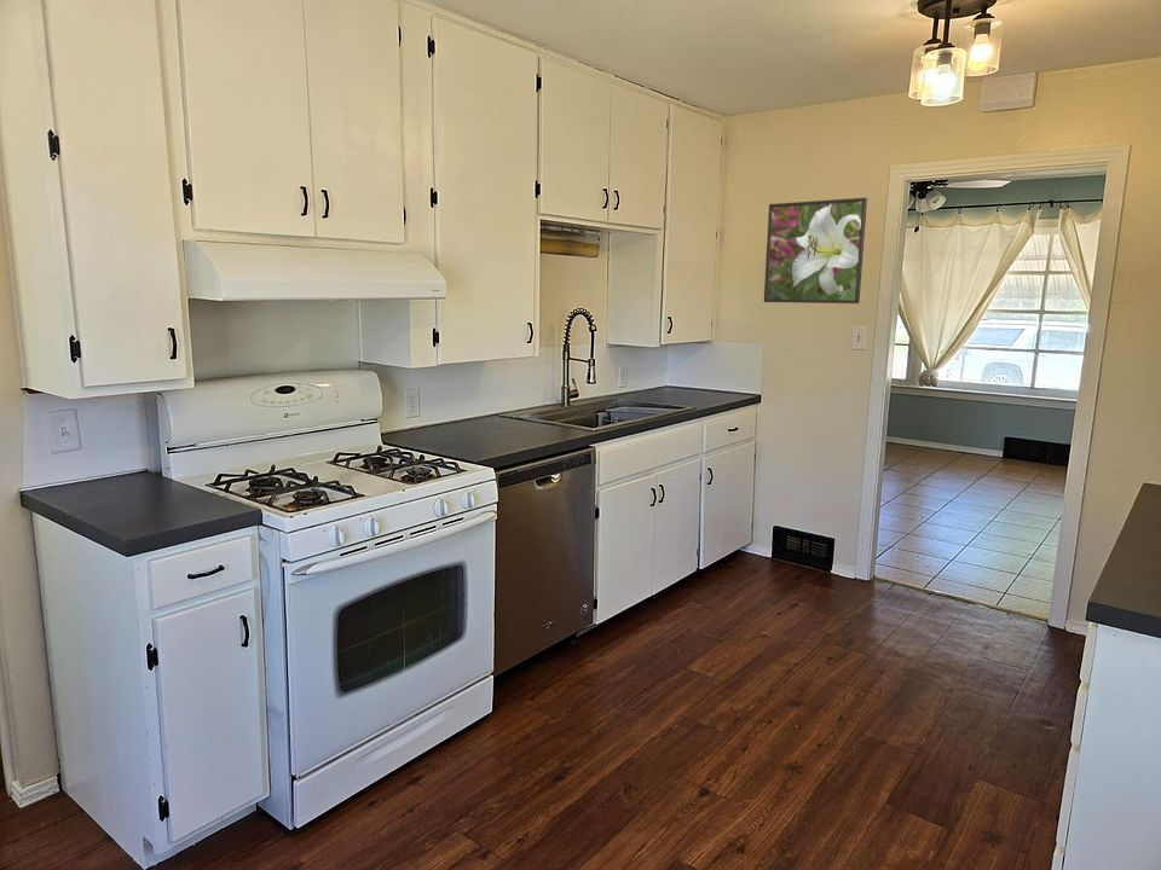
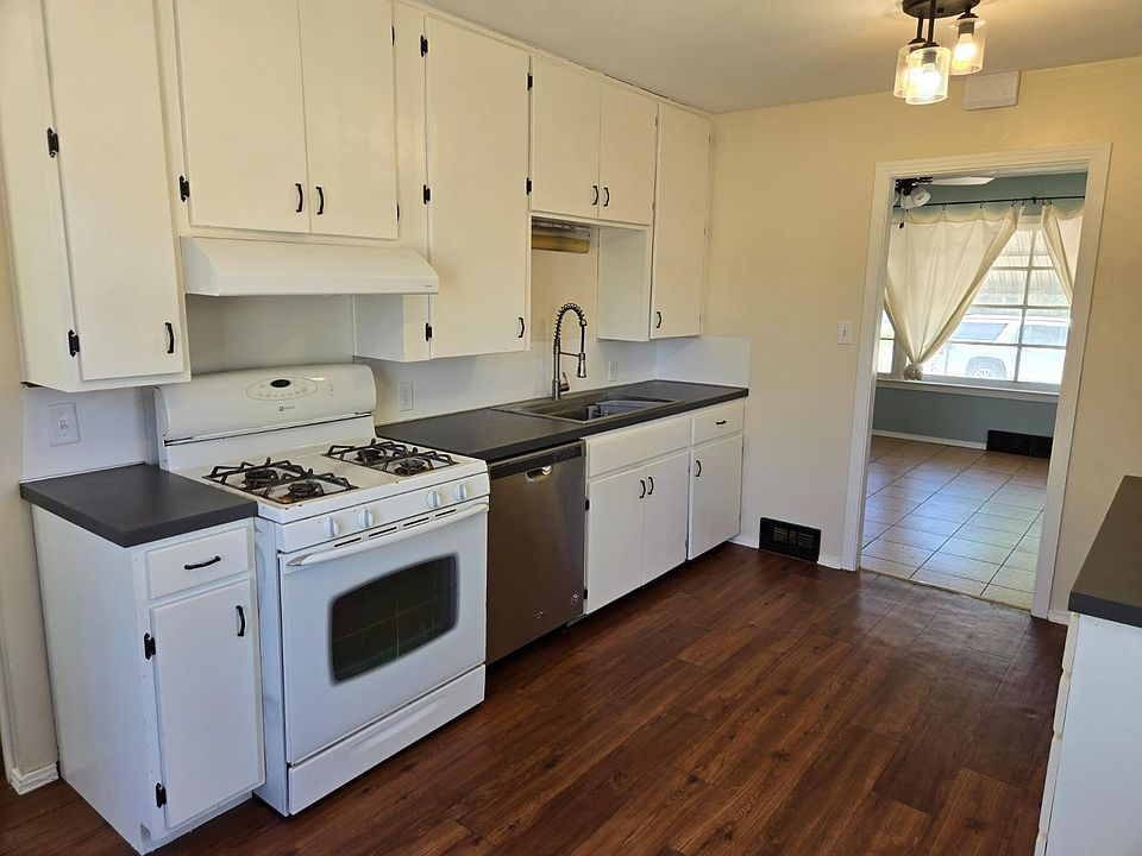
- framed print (813, 251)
